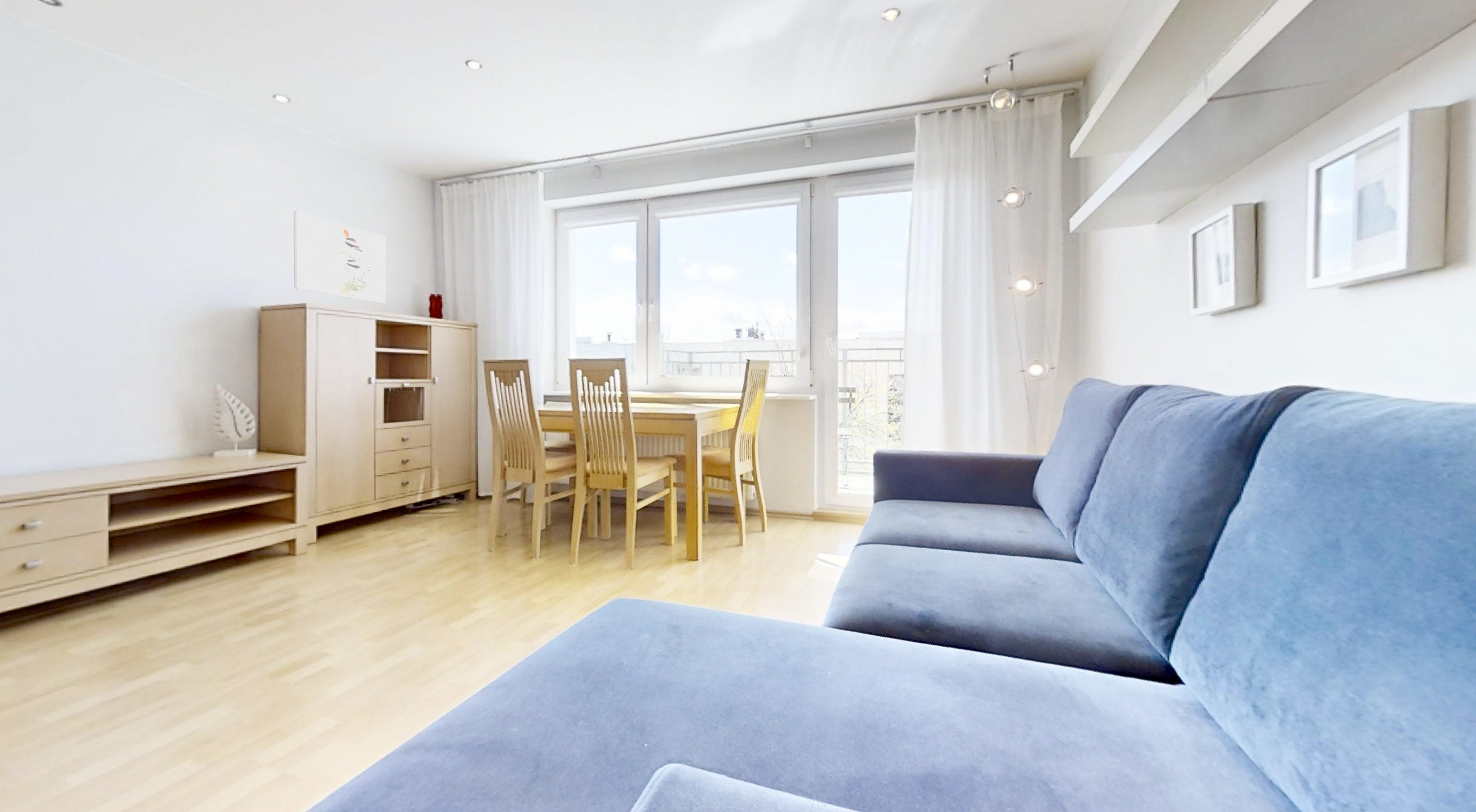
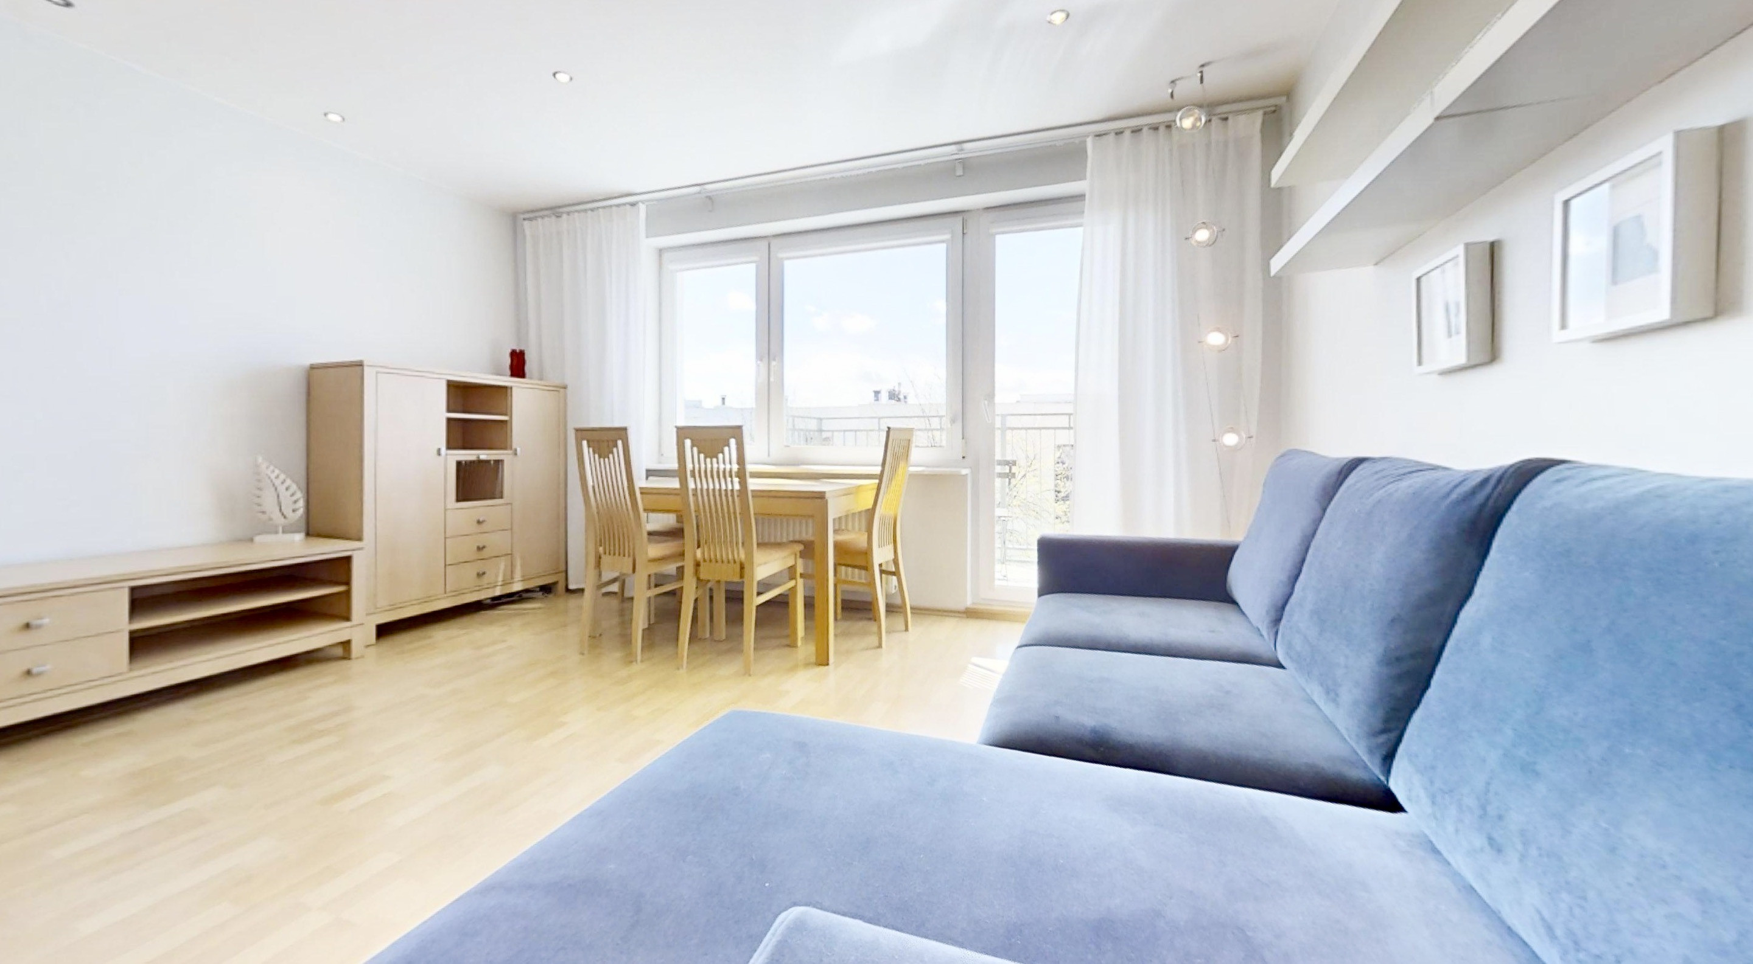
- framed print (343, 260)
